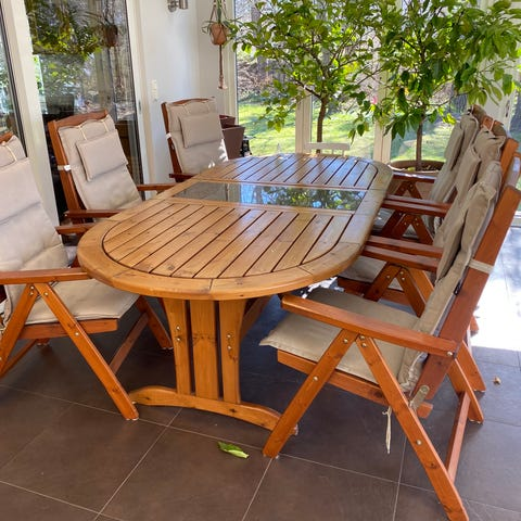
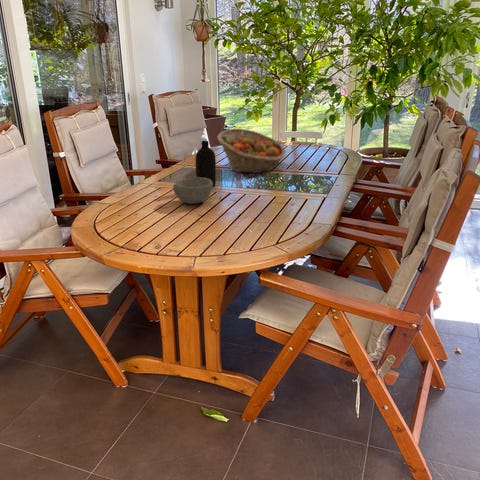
+ fruit basket (251, 149)
+ bowl (193, 191)
+ bottle (205, 164)
